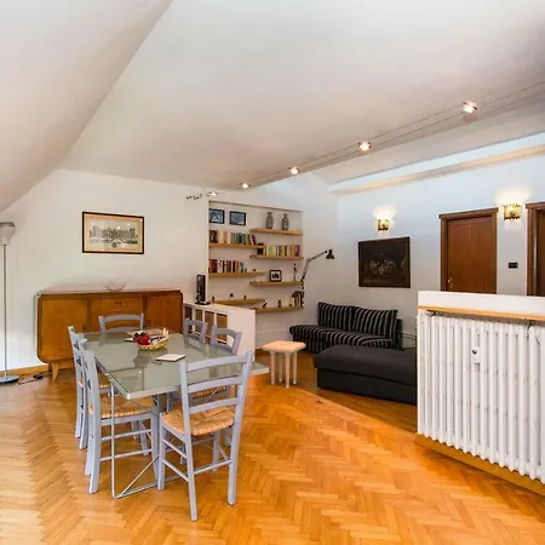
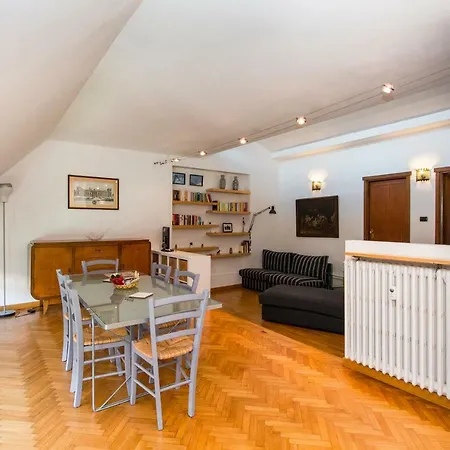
- side table (281, 363)
